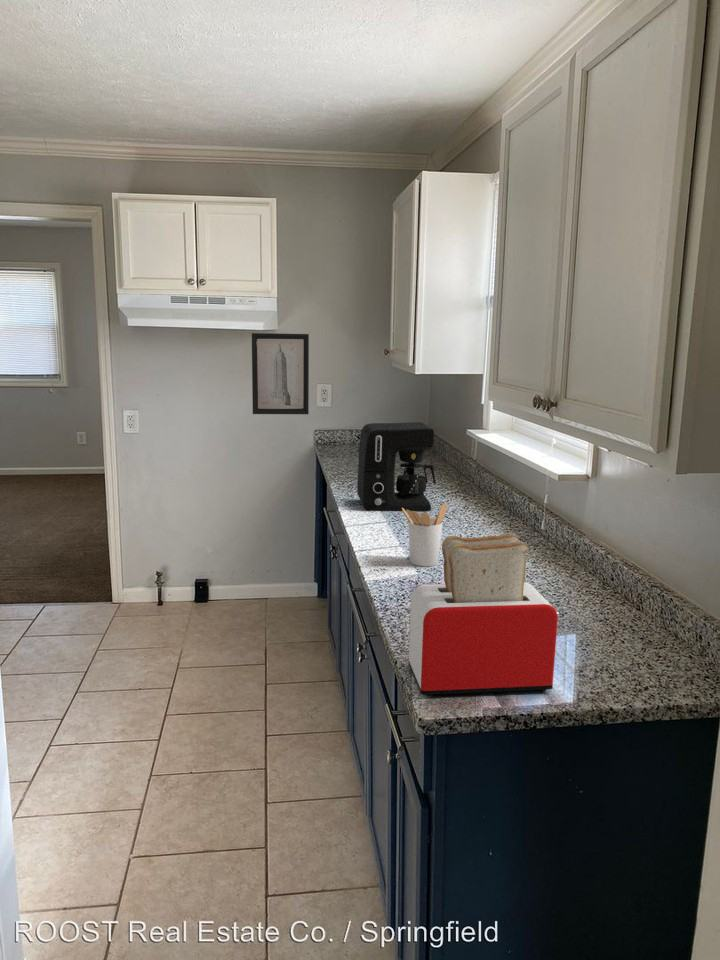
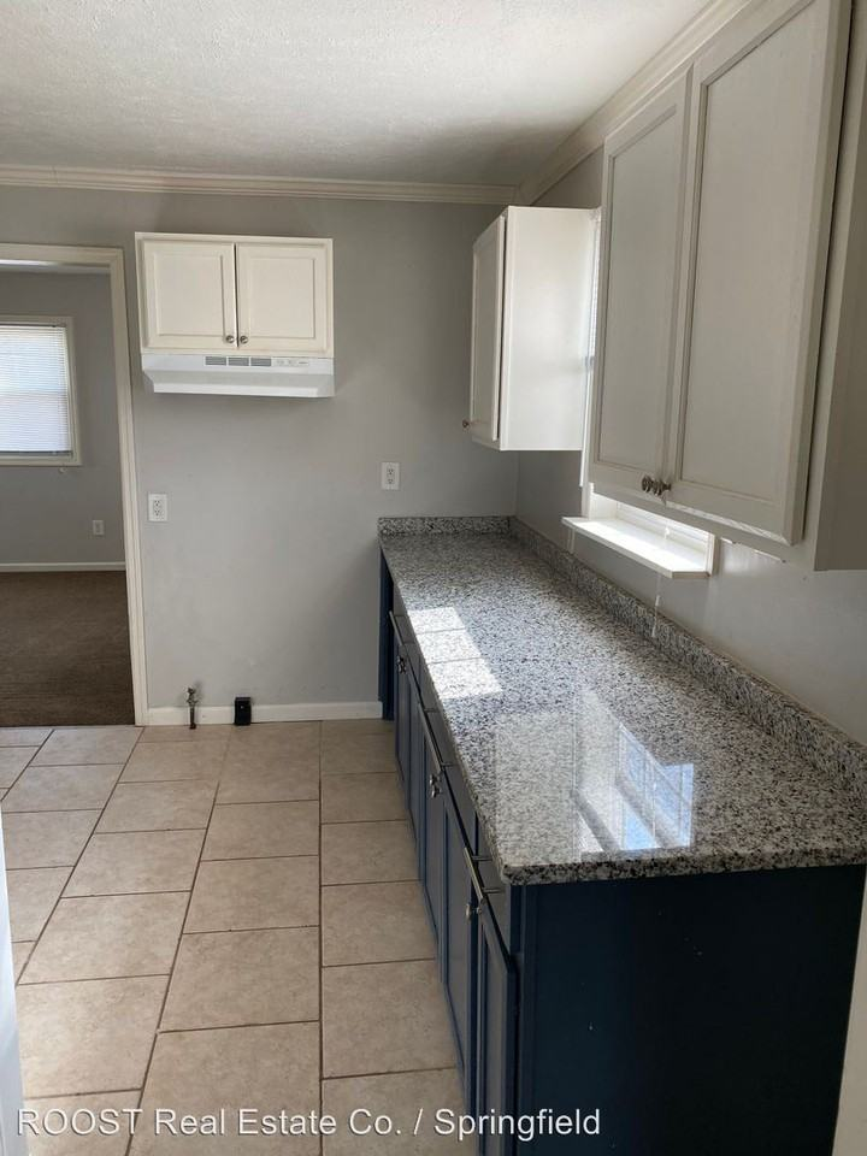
- wall art (280, 374)
- coffee maker (400, 466)
- utensil holder (422, 534)
- toaster (487, 610)
